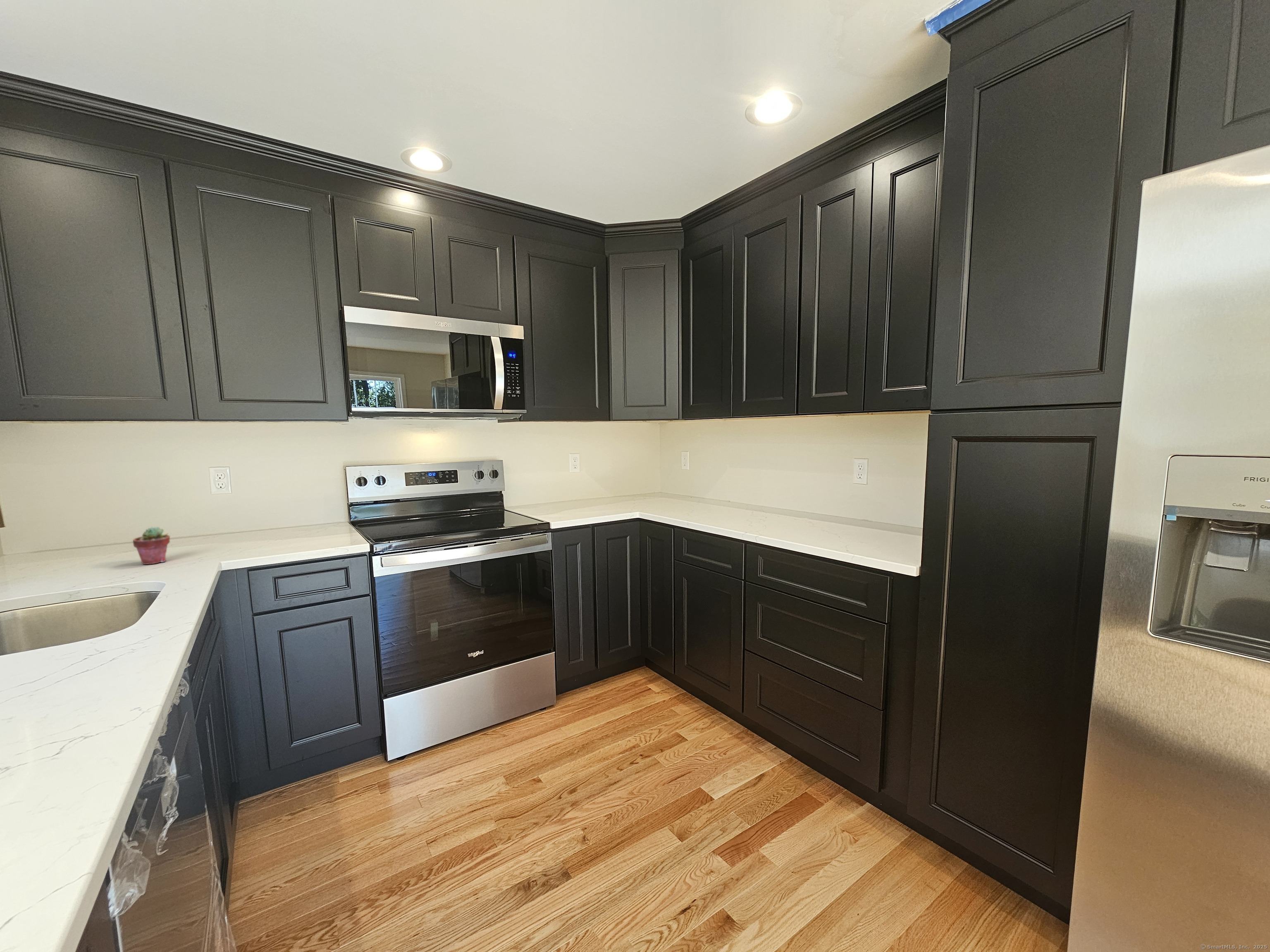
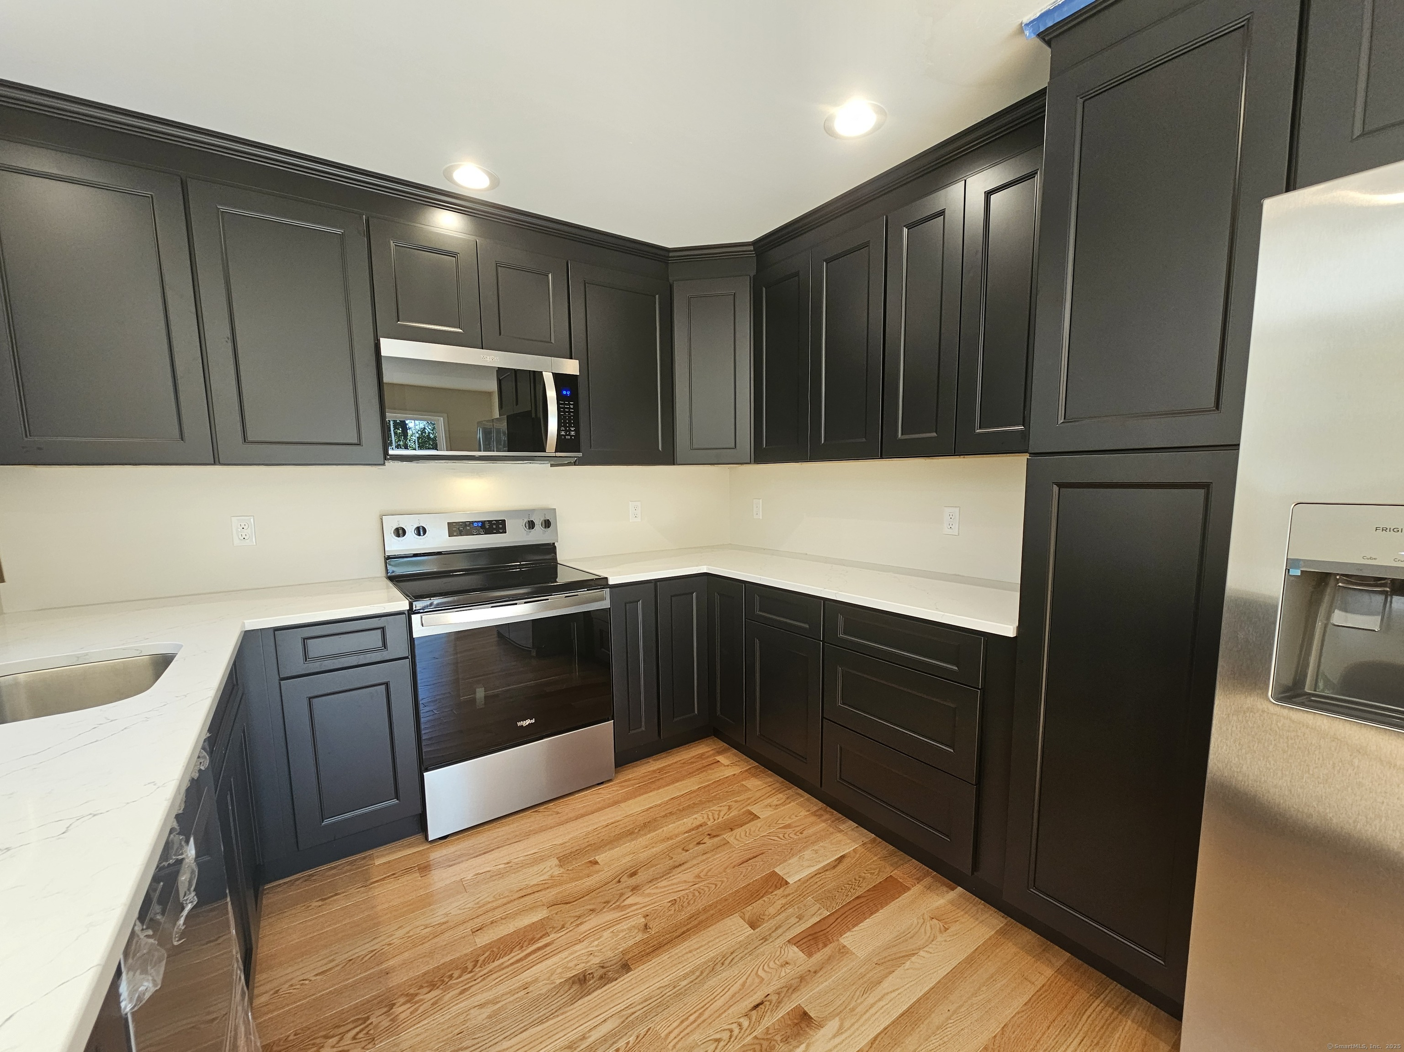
- potted succulent (152, 545)
